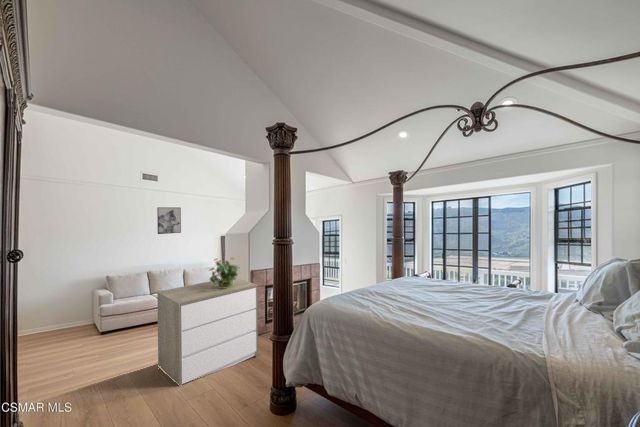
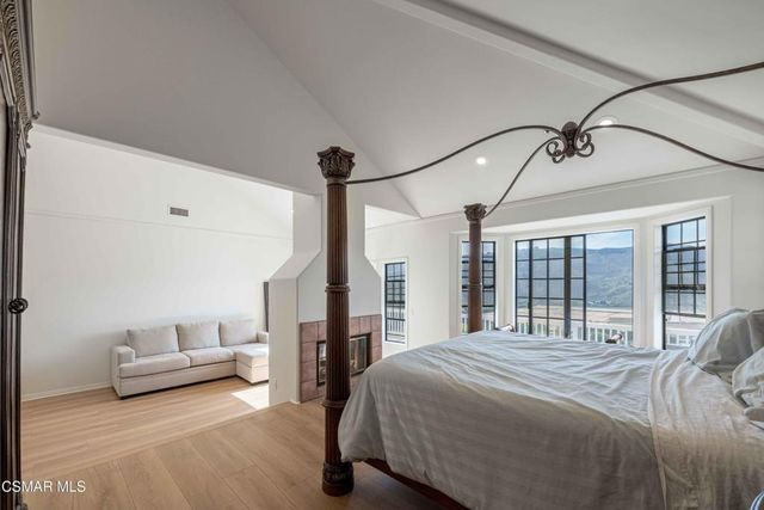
- potted plant (225, 272)
- wall art (169, 220)
- dresser (209, 324)
